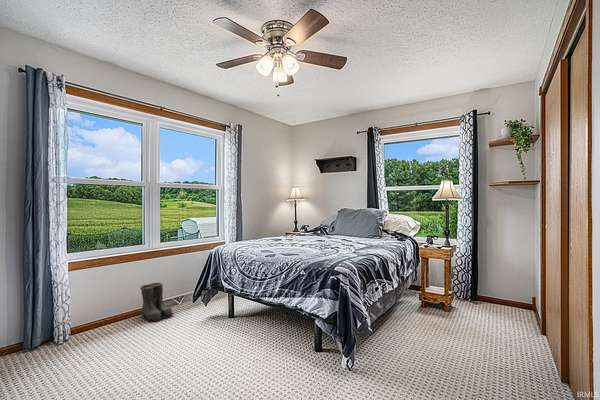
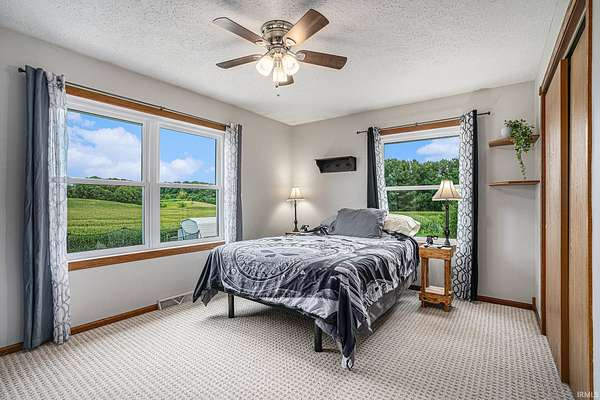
- boots (155, 300)
